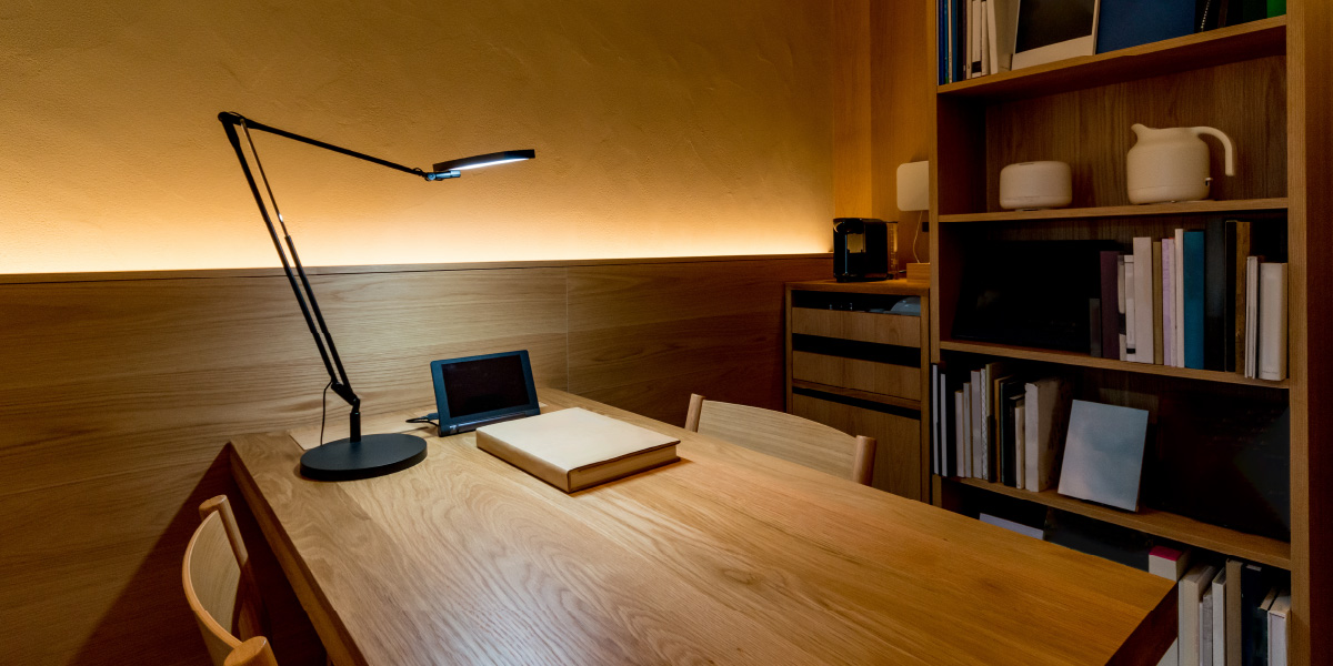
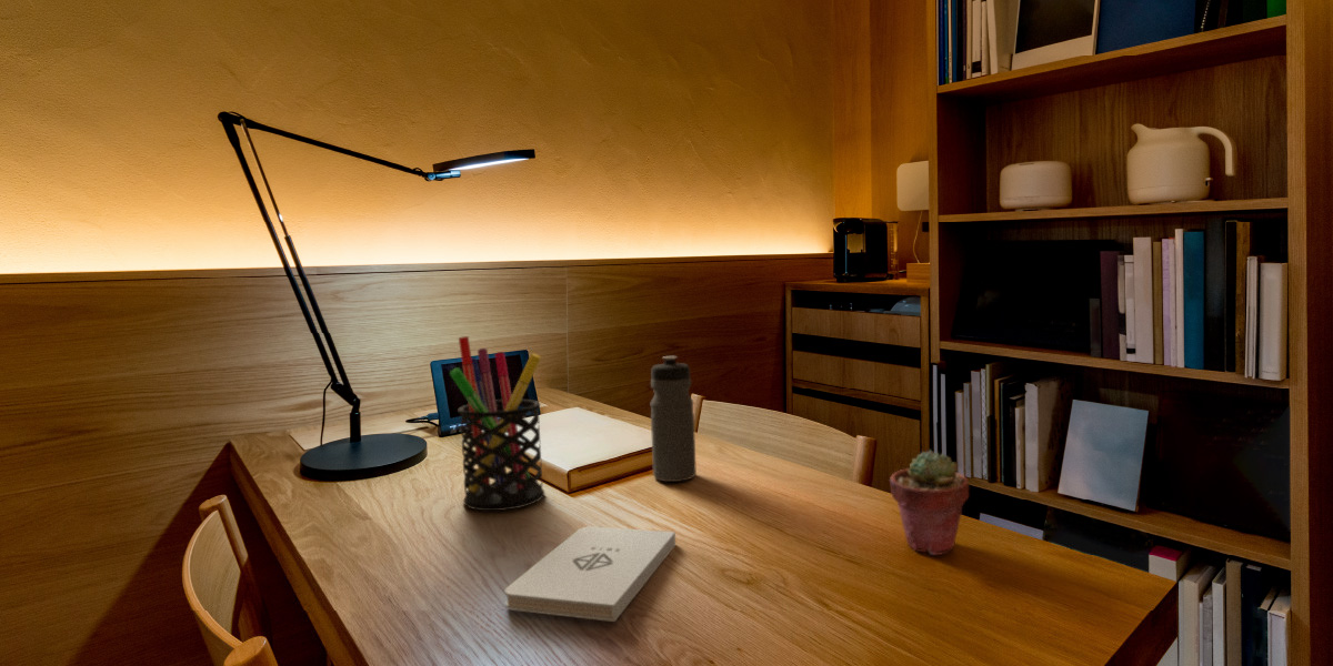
+ water bottle (672, 416)
+ pen holder (490, 418)
+ notepad (597, 566)
+ potted succulent (929, 497)
